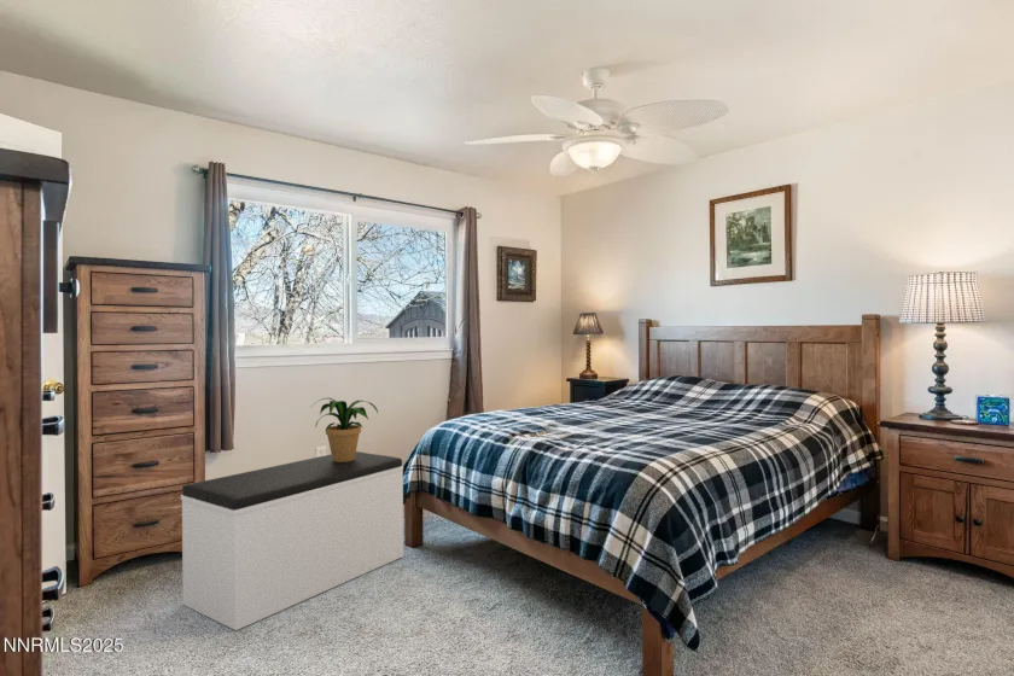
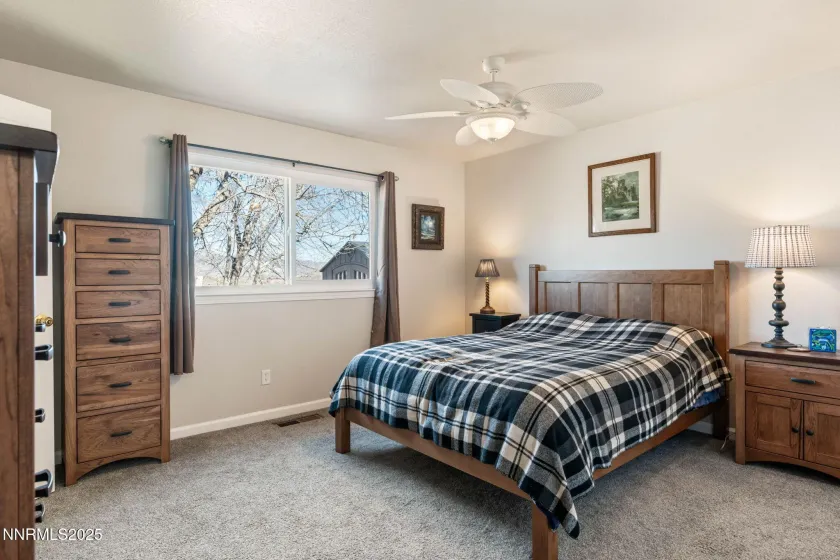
- potted plant (343, 429)
- bench (303, 523)
